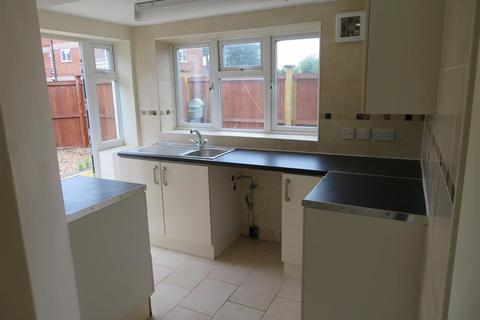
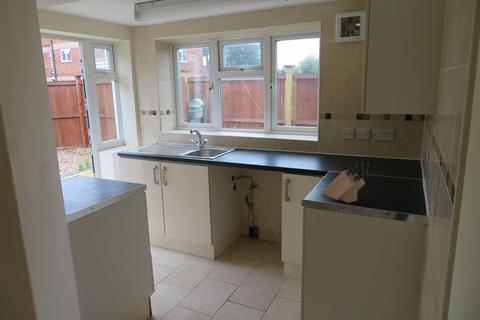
+ knife block (345, 179)
